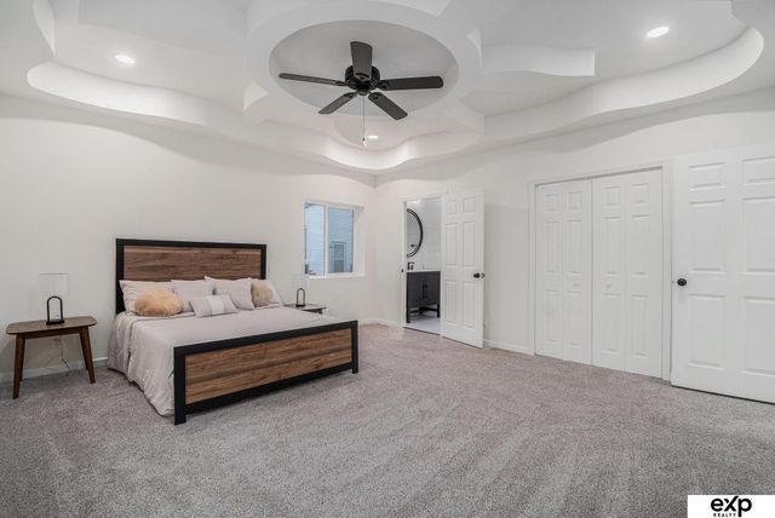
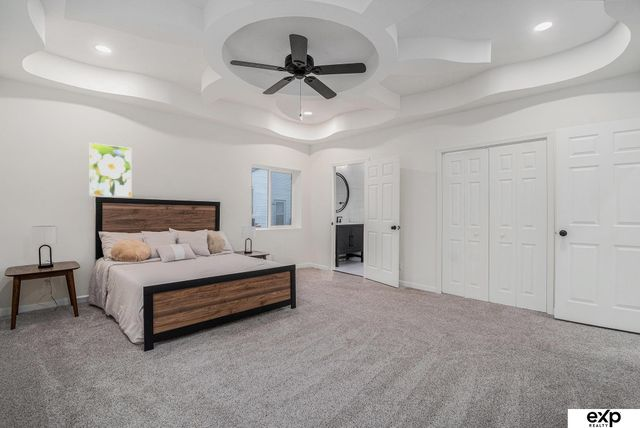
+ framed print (111, 171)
